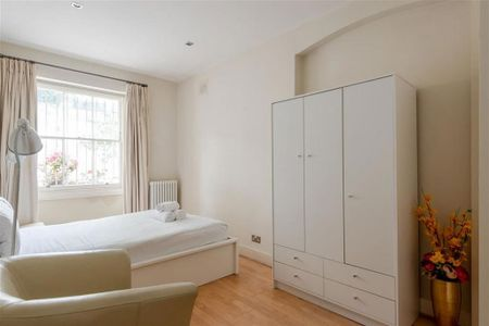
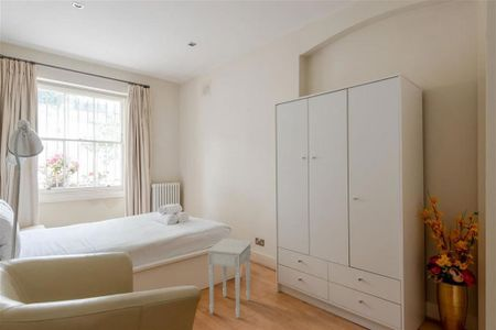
+ nightstand (235, 275)
